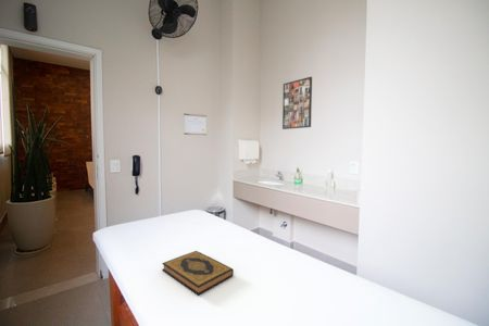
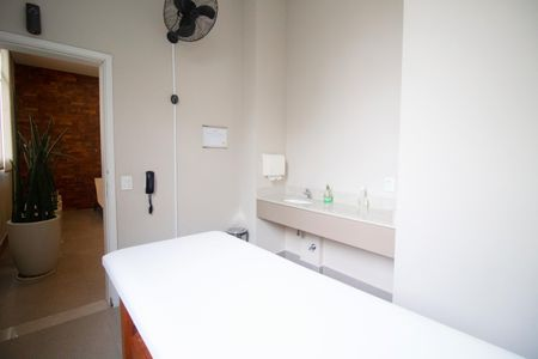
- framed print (296, 104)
- hardback book (197, 268)
